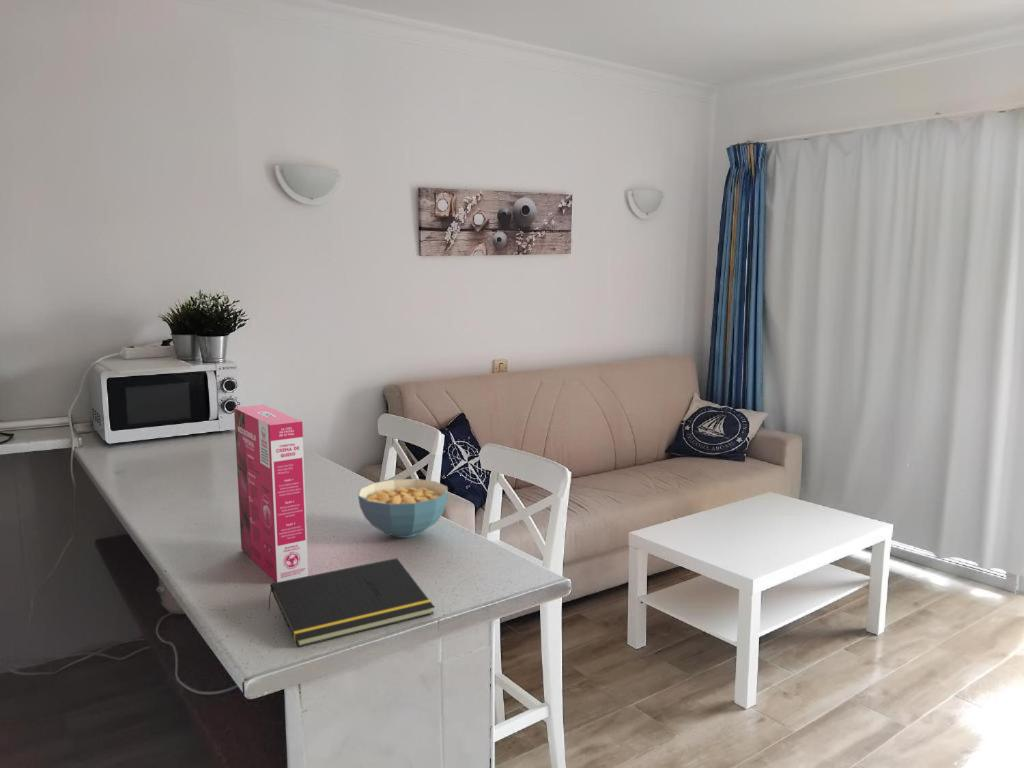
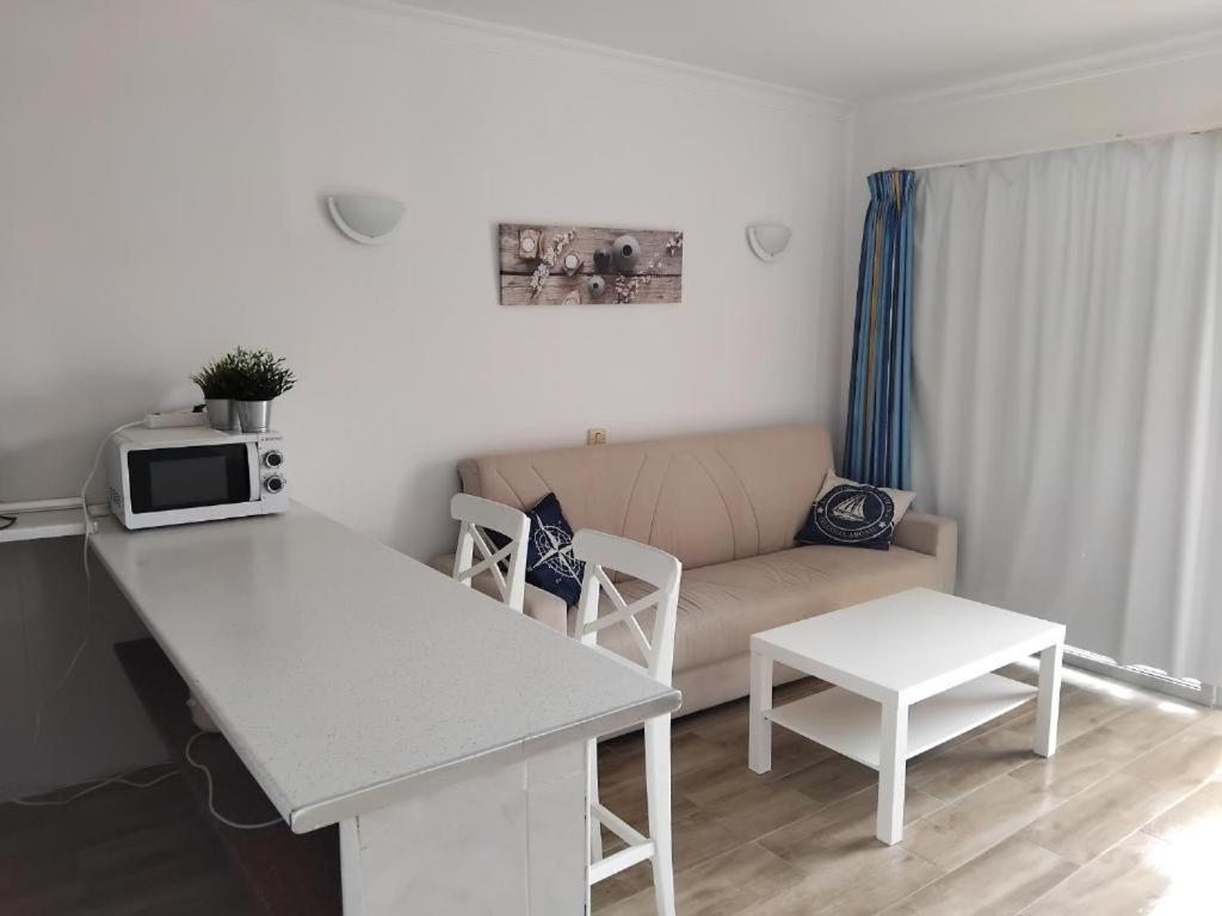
- cereal bowl (404, 512)
- cereal box (270, 489)
- notepad (352, 598)
